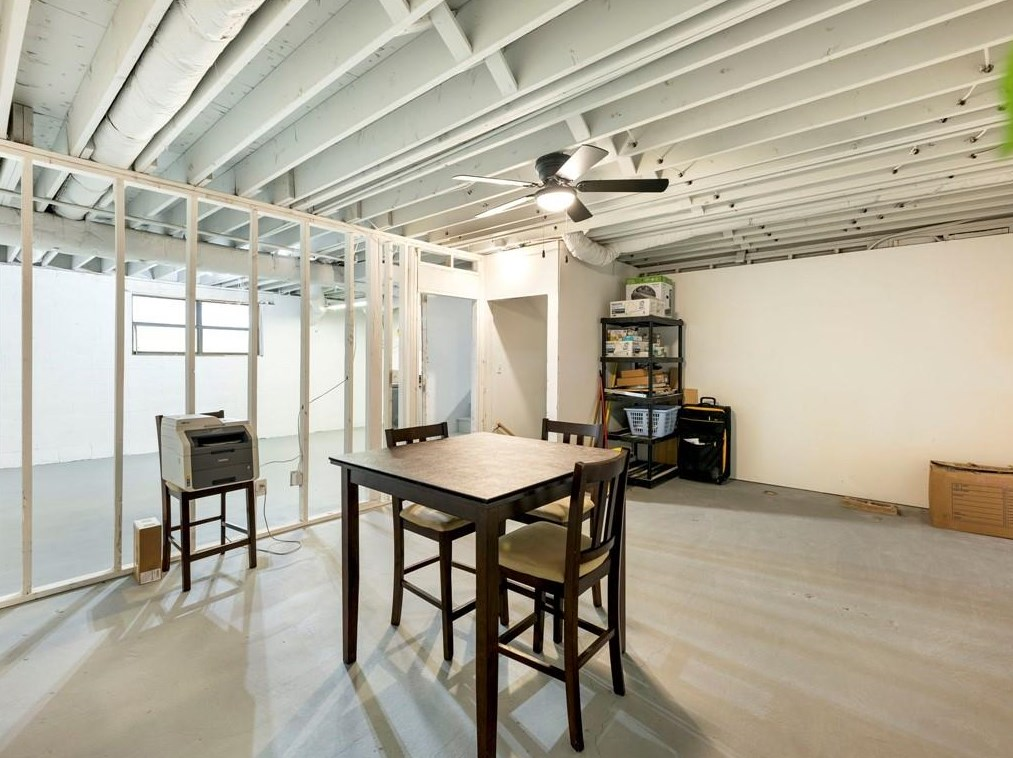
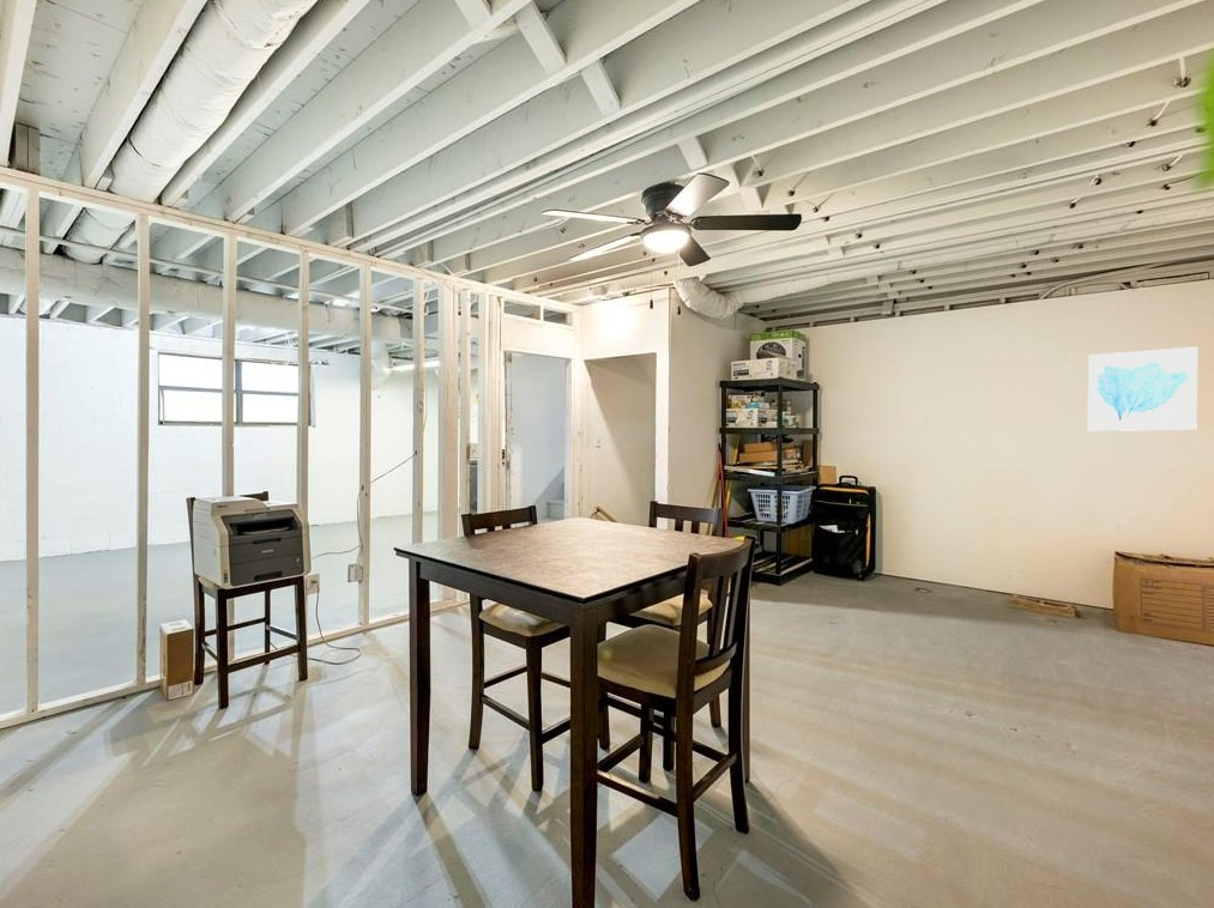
+ wall art (1140, 391)
